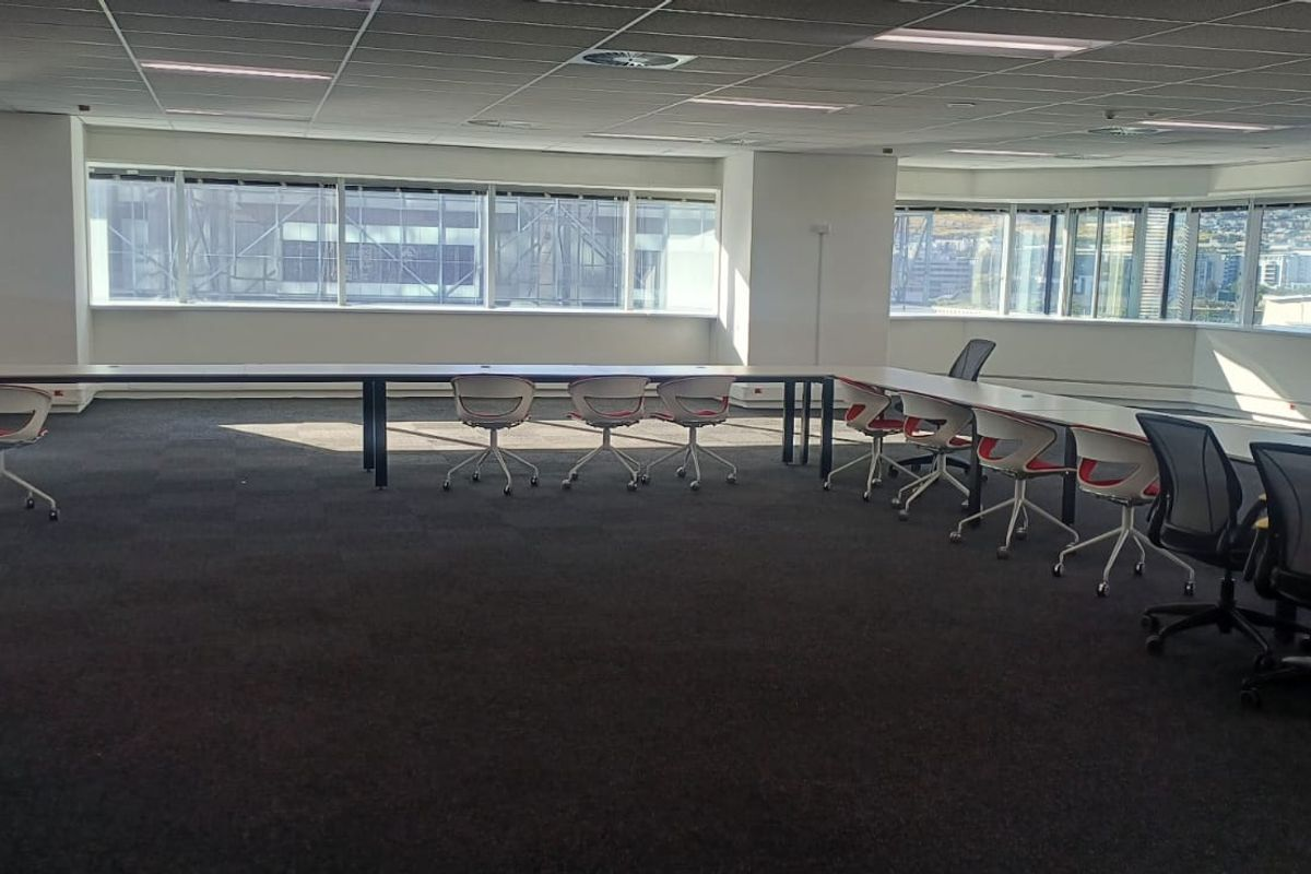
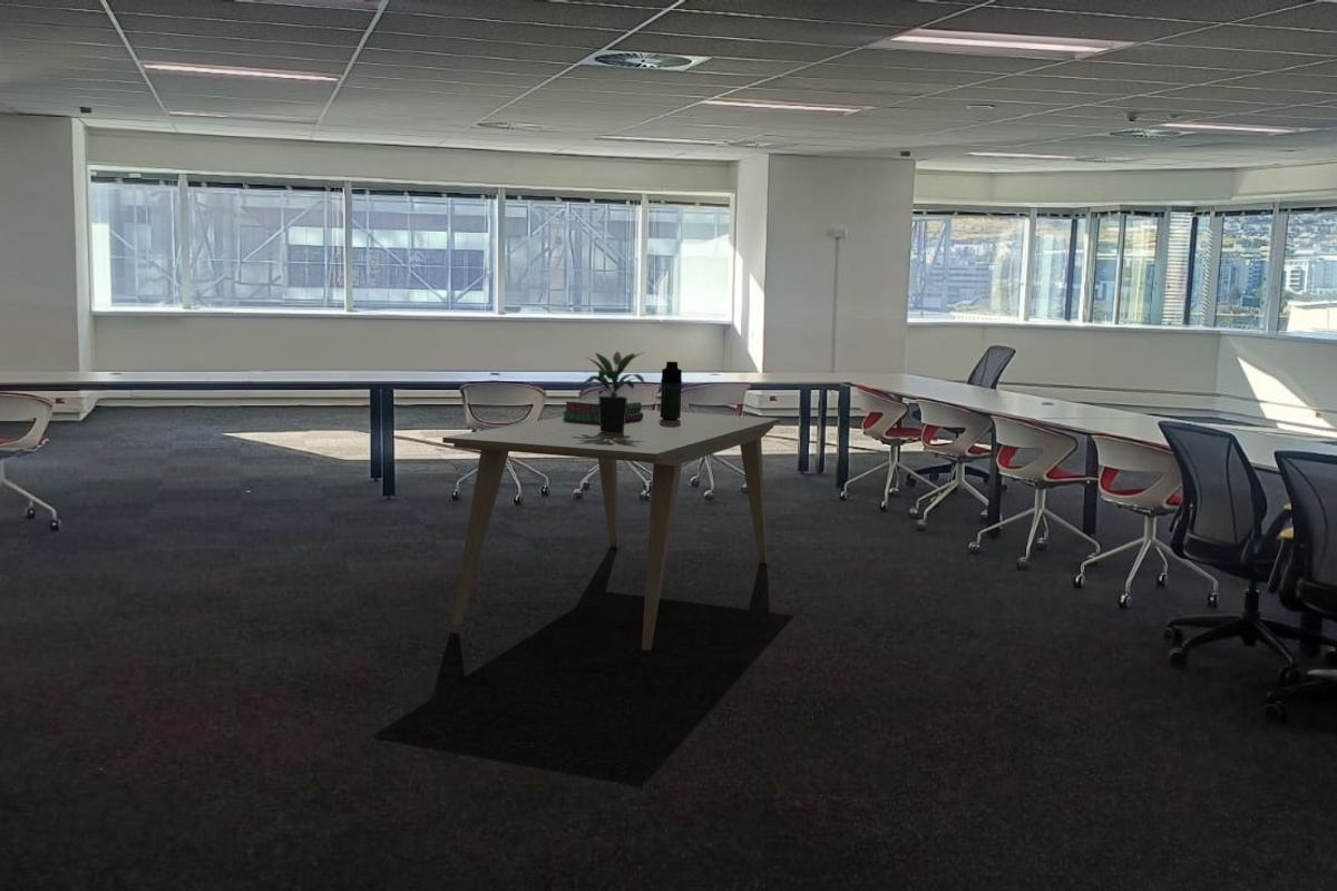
+ stack of books (598, 410)
+ thermos bottle (671, 390)
+ dining table (616, 510)
+ potted plant (612, 391)
